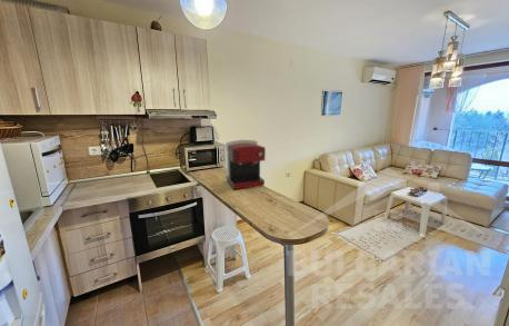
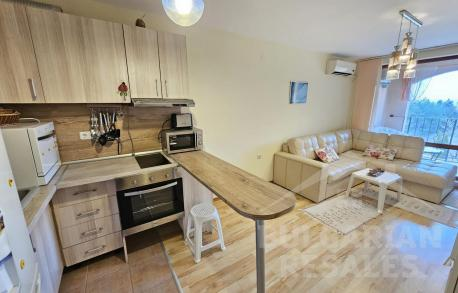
- coffee maker (246, 162)
